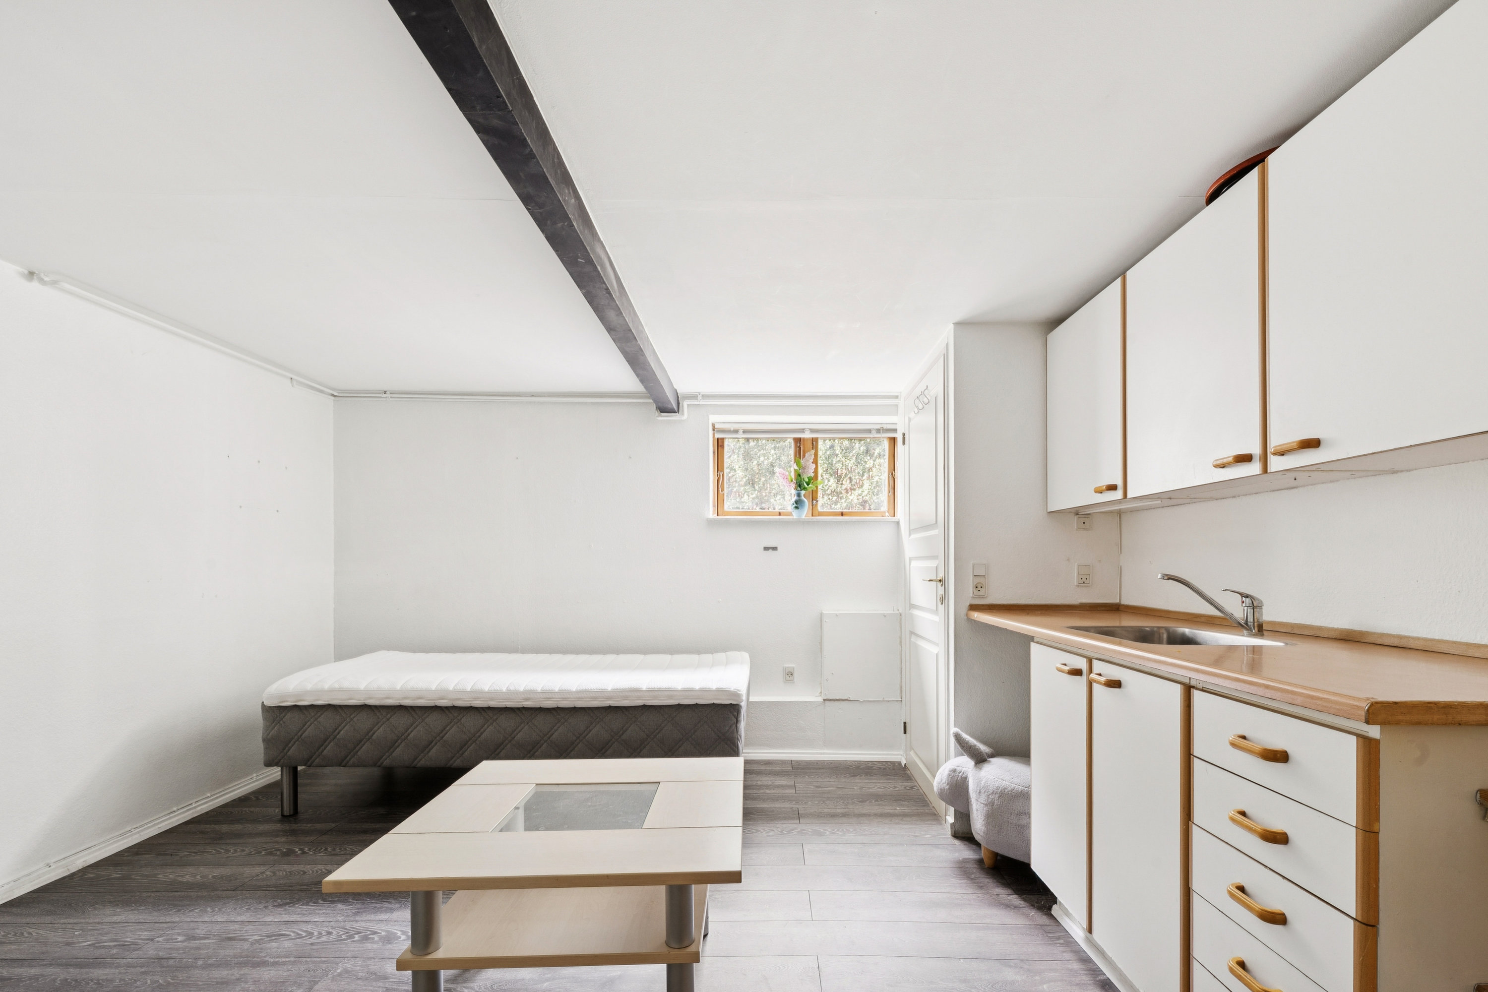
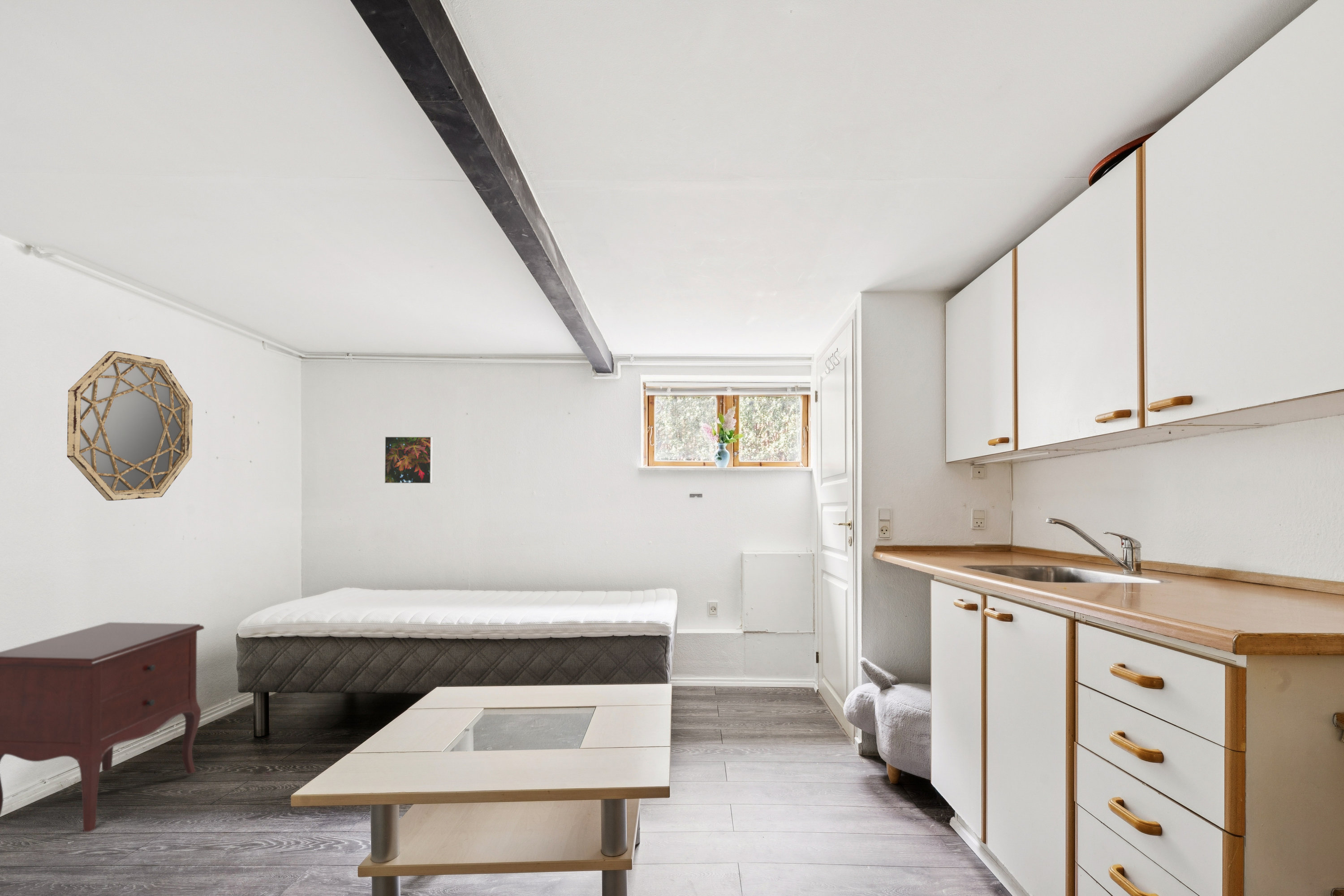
+ nightstand (100, 719)
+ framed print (409, 460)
+ home mirror (136, 427)
